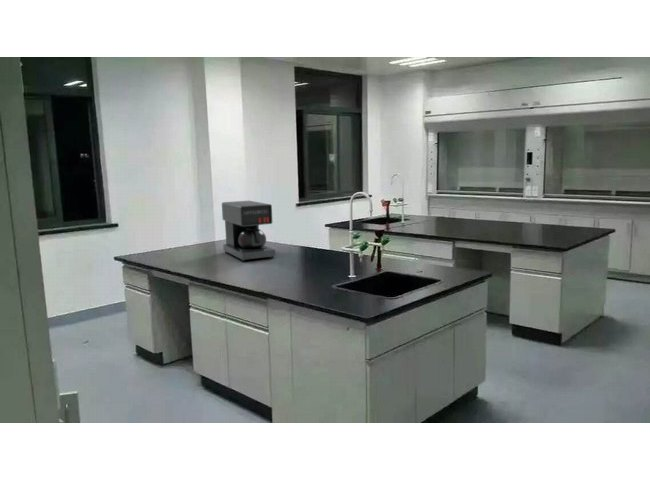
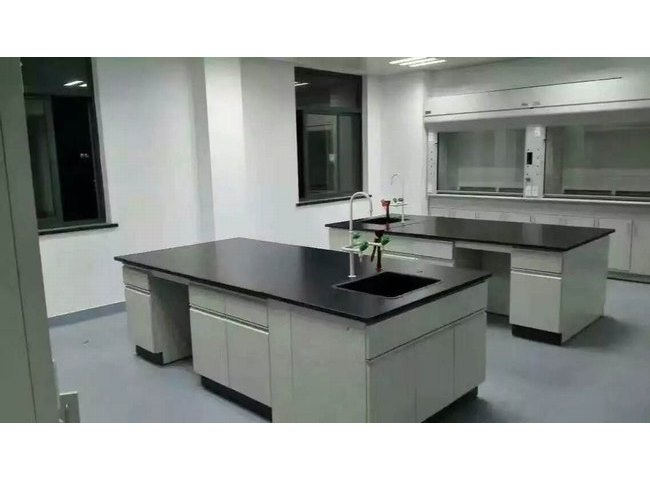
- coffee maker (247, 229)
